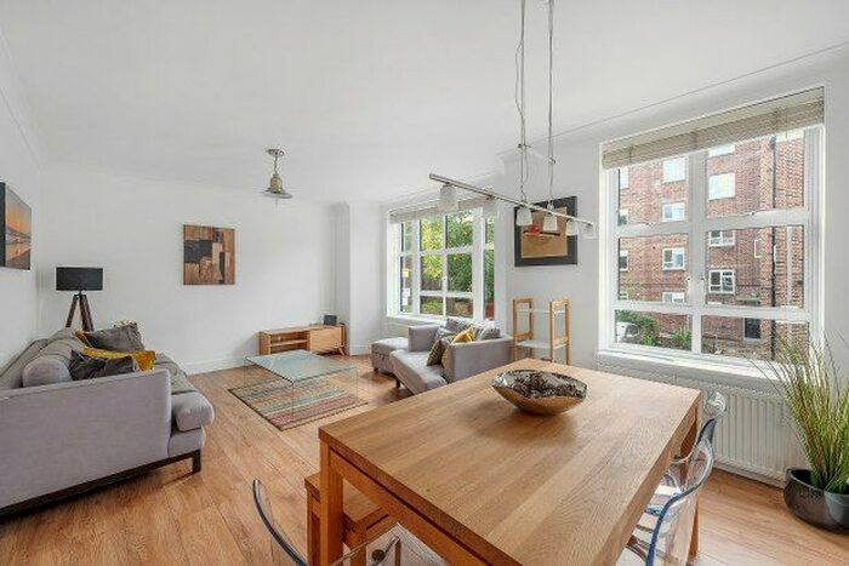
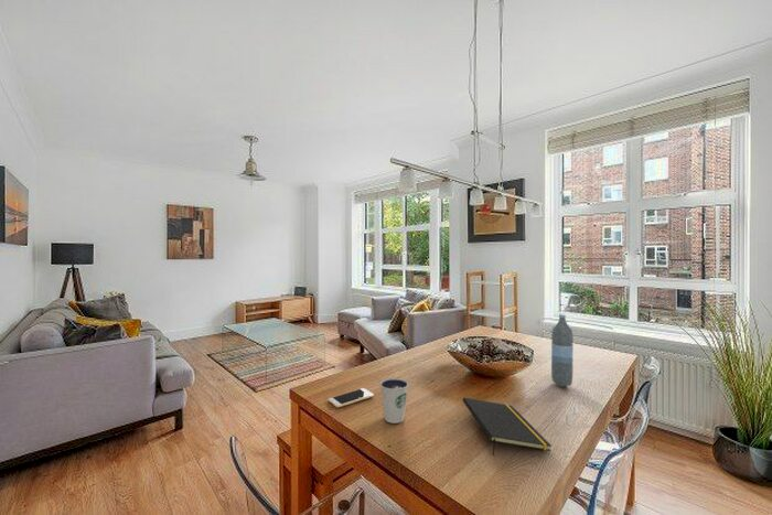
+ notepad (502, 421)
+ dixie cup (394, 400)
+ smartphone (351, 397)
+ water bottle (561, 350)
